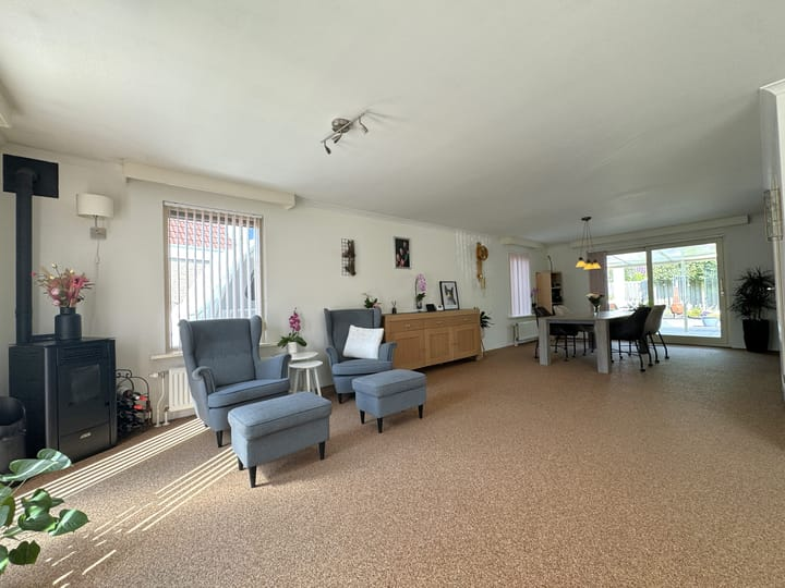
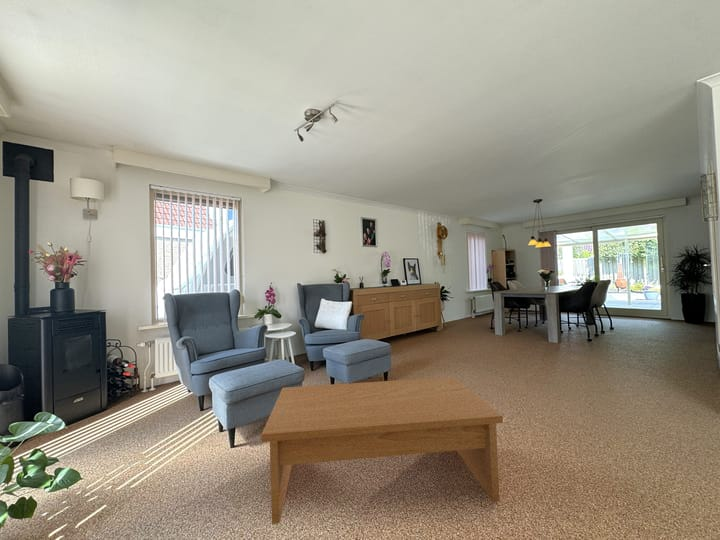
+ coffee table (378, 435)
